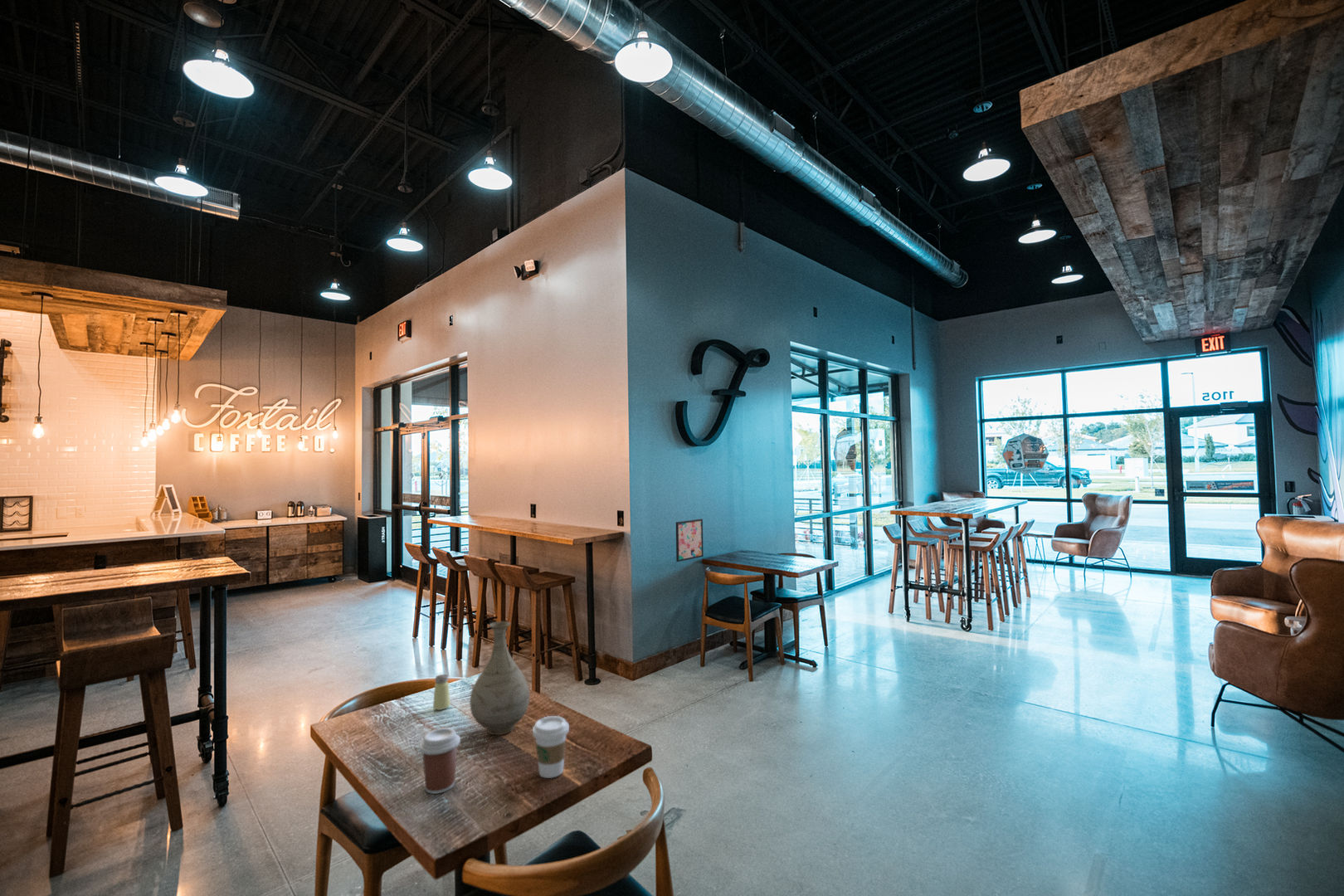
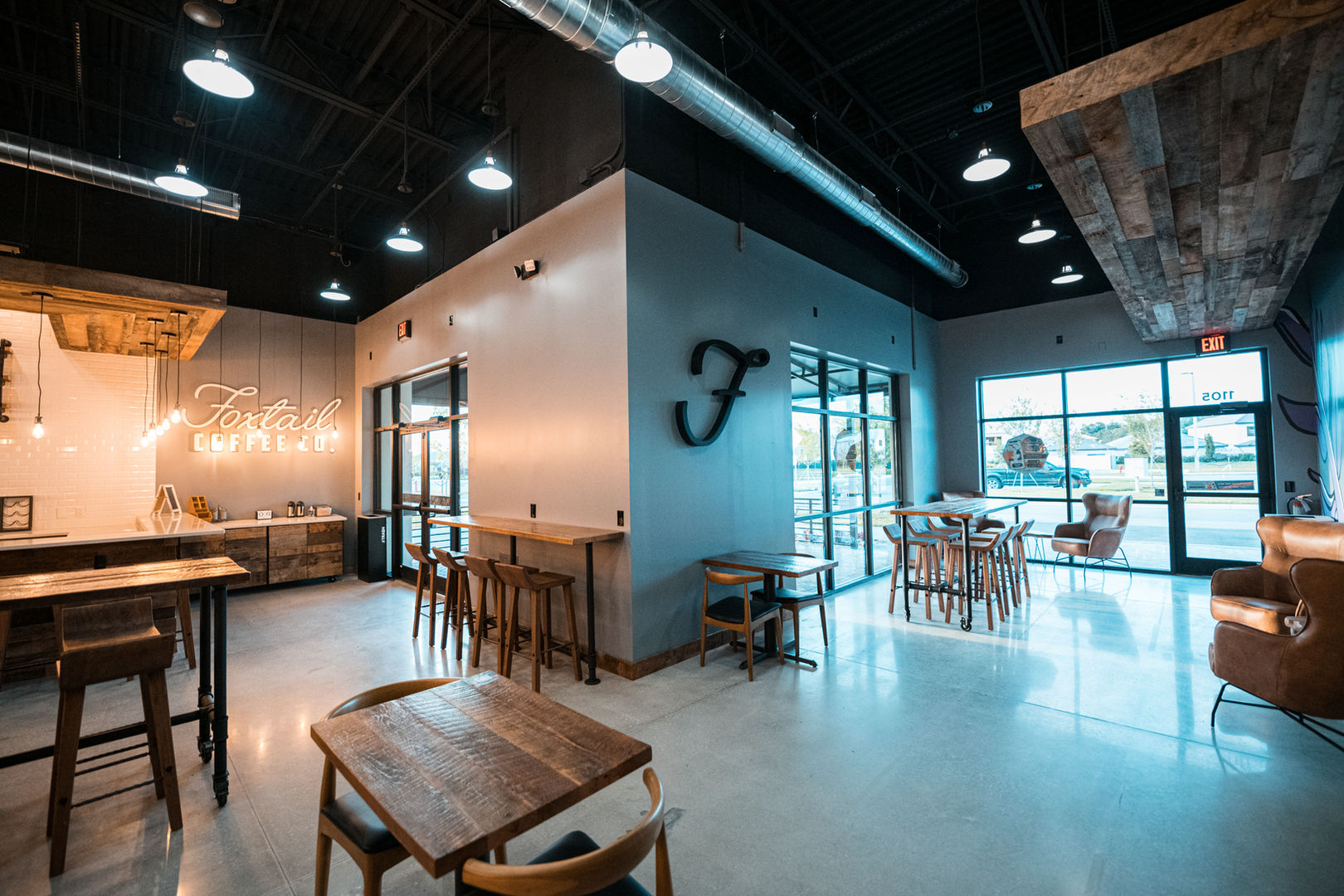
- vase (499, 676)
- coffee cup (551, 747)
- saltshaker (441, 691)
- wall art (689, 539)
- coffee cup (440, 760)
